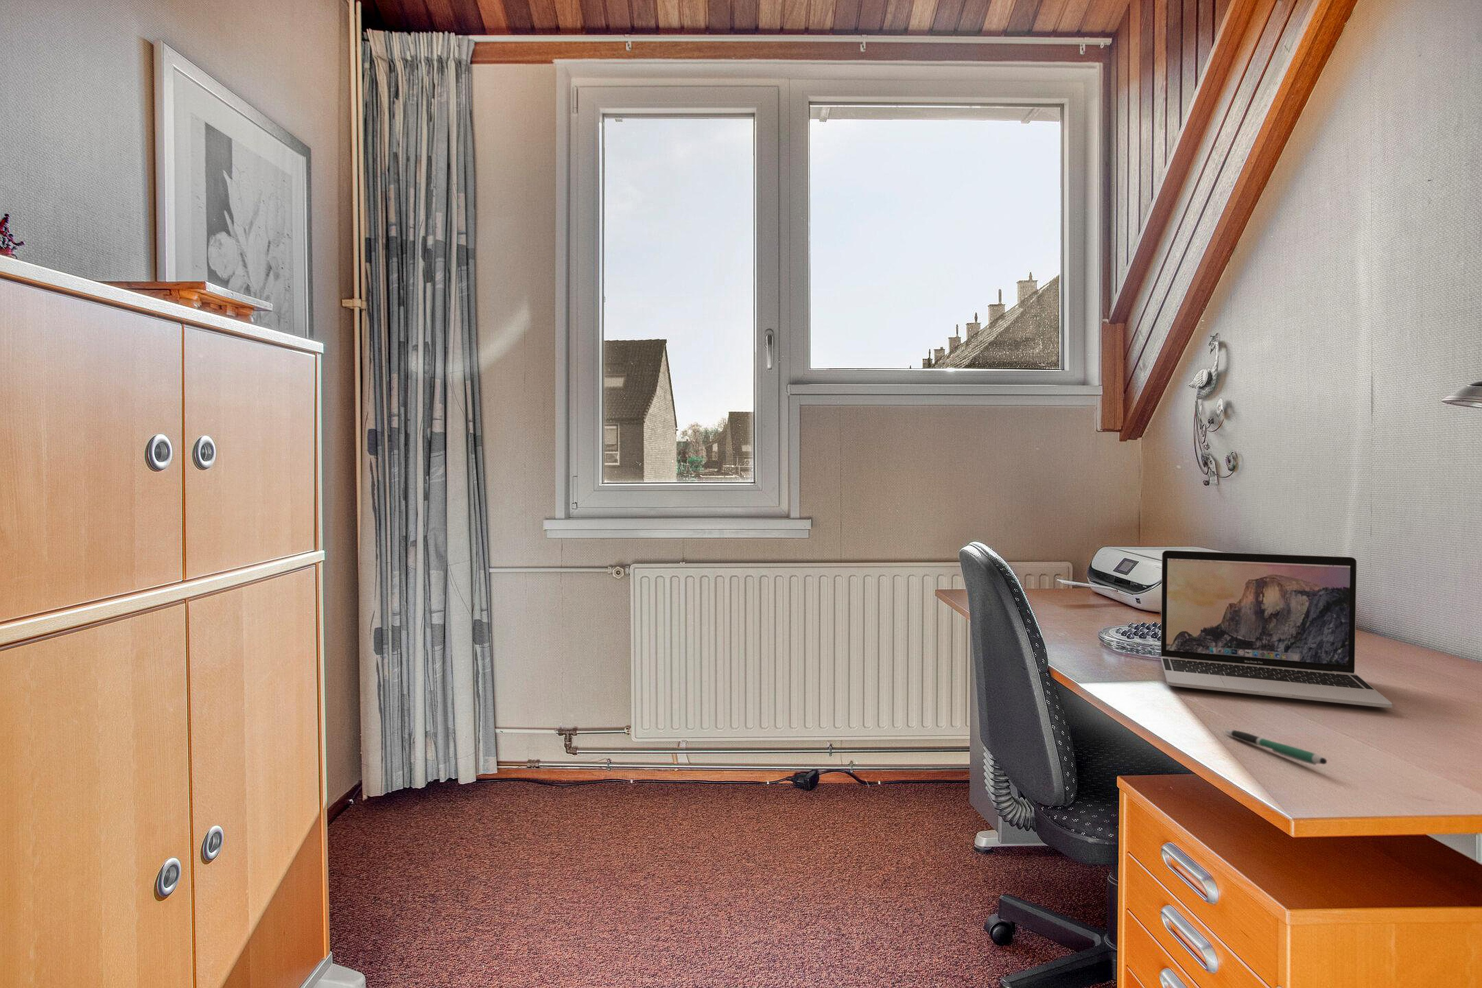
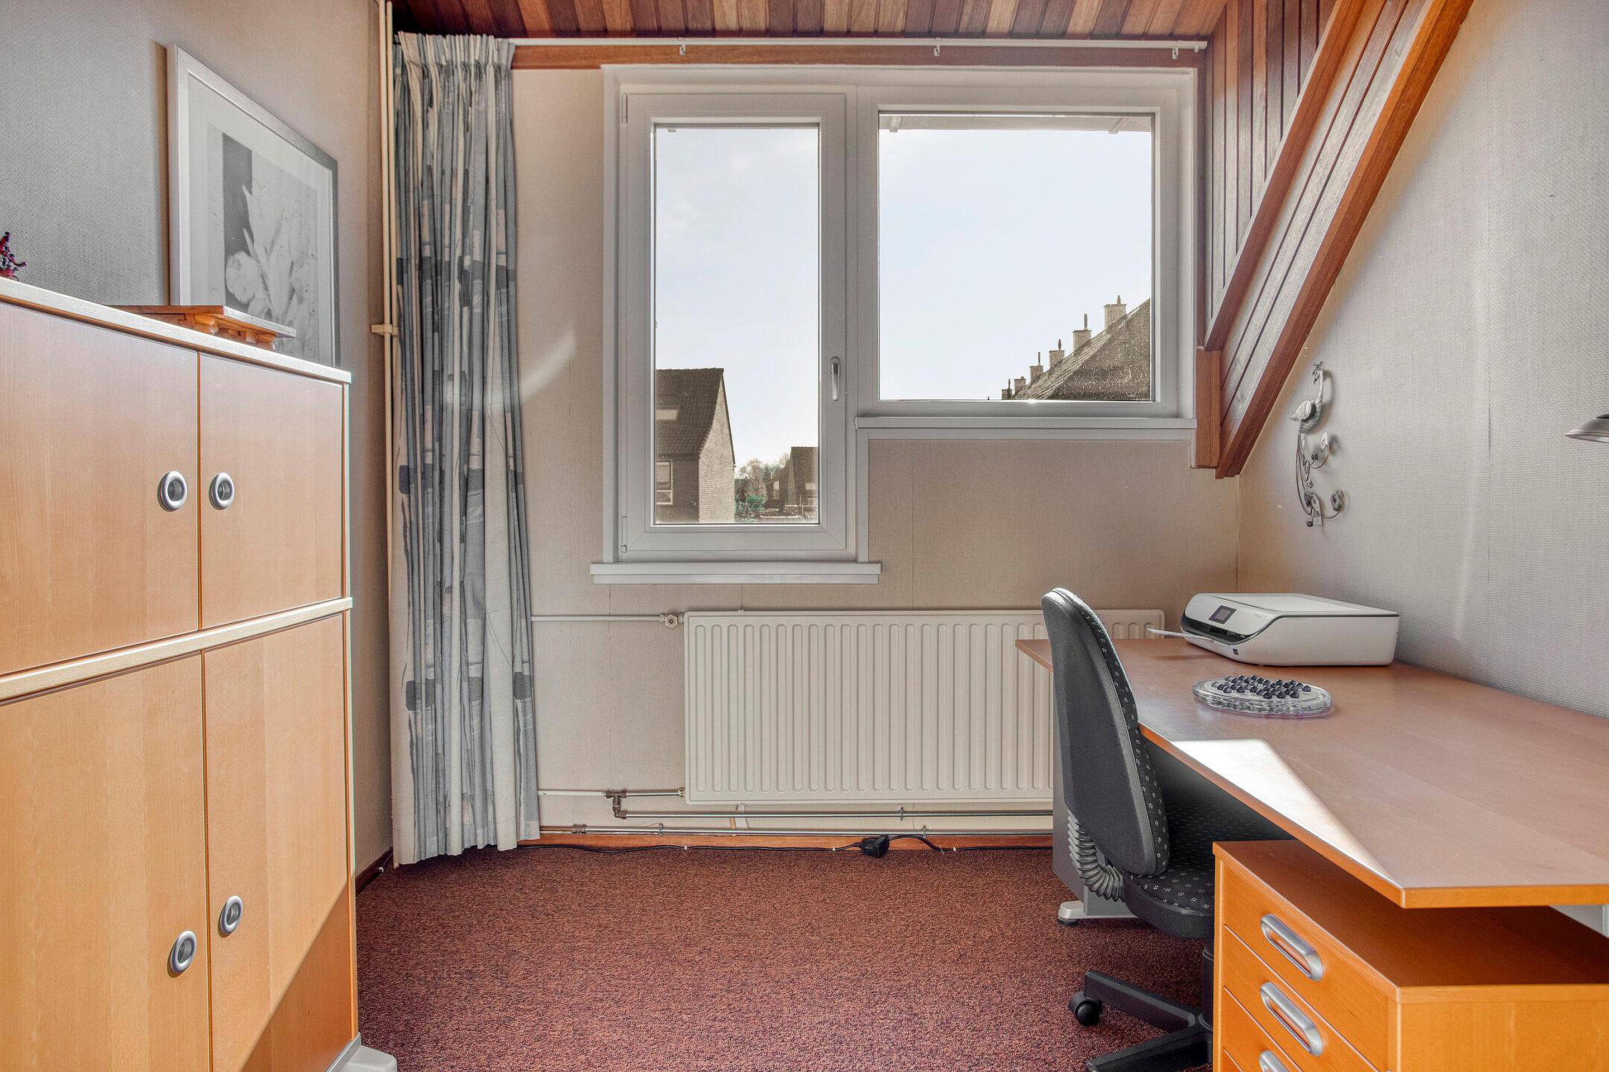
- laptop (1264, 621)
- pen (1272, 744)
